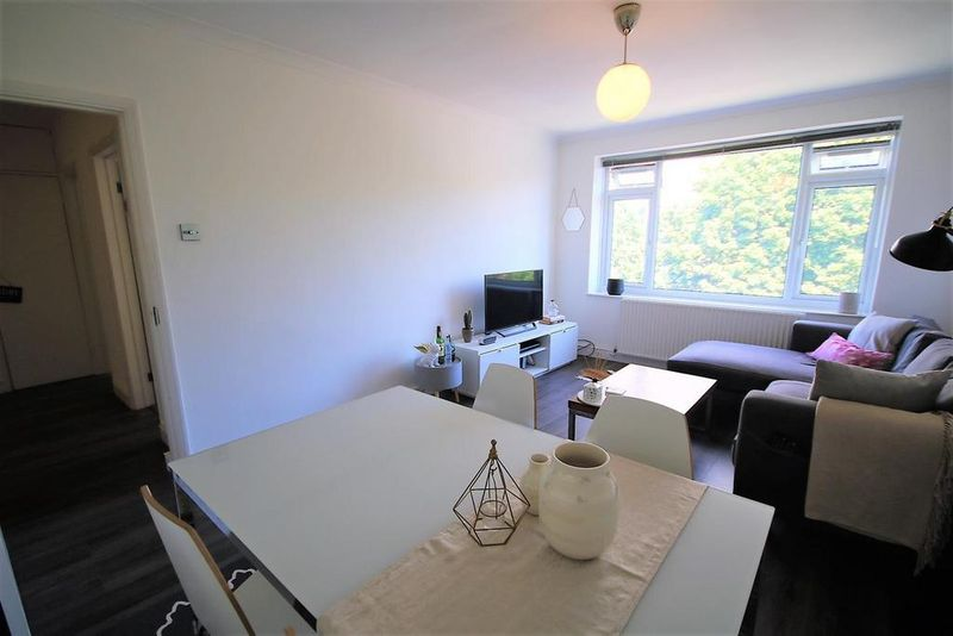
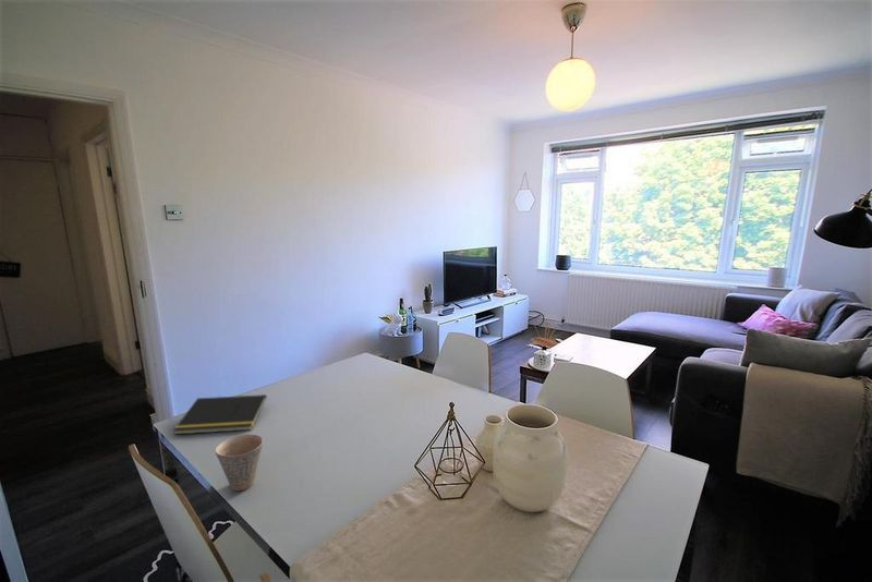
+ notepad (222, 413)
+ cup (241, 463)
